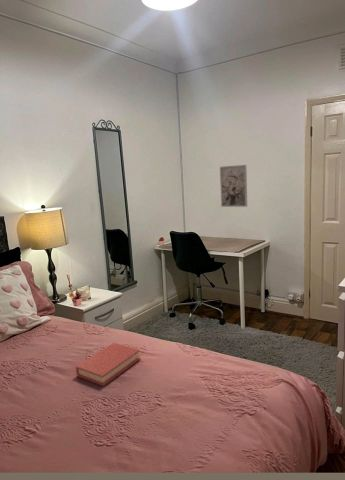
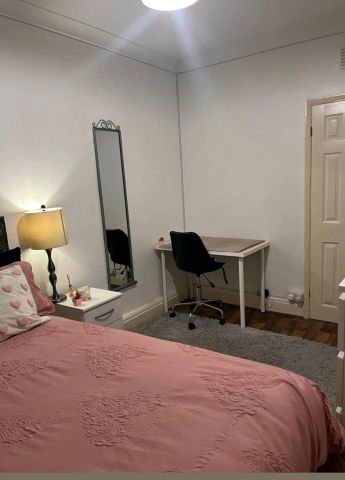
- wall art (233, 186)
- book (109, 362)
